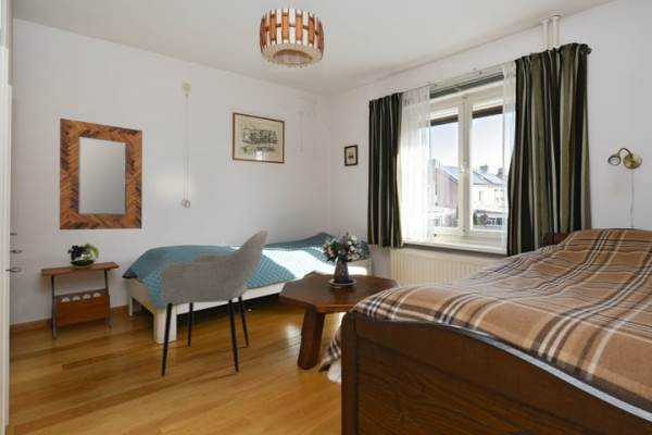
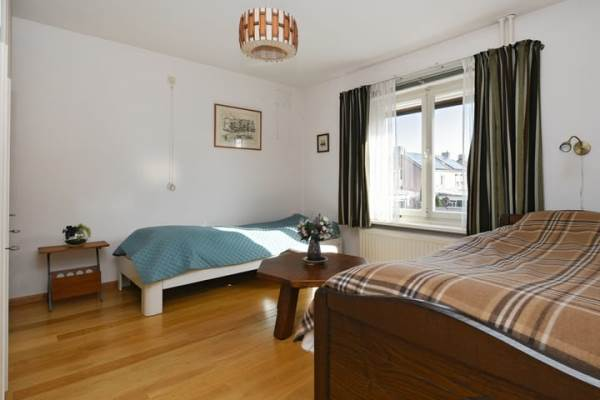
- home mirror (103, 176)
- armchair (220, 294)
